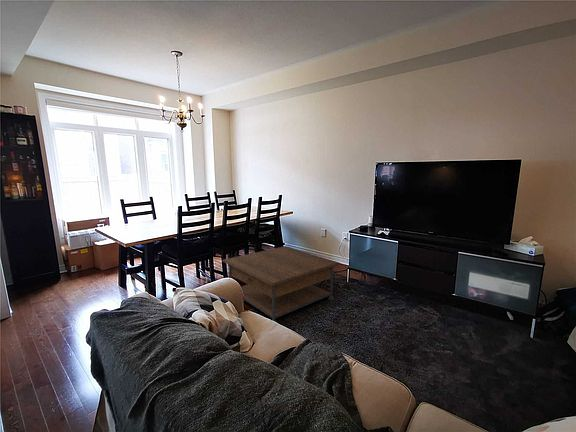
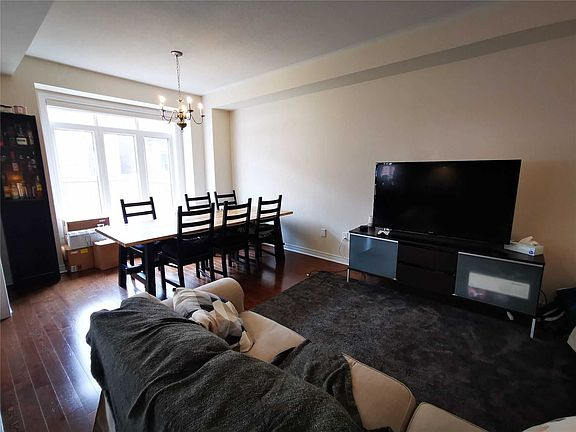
- coffee table (280, 279)
